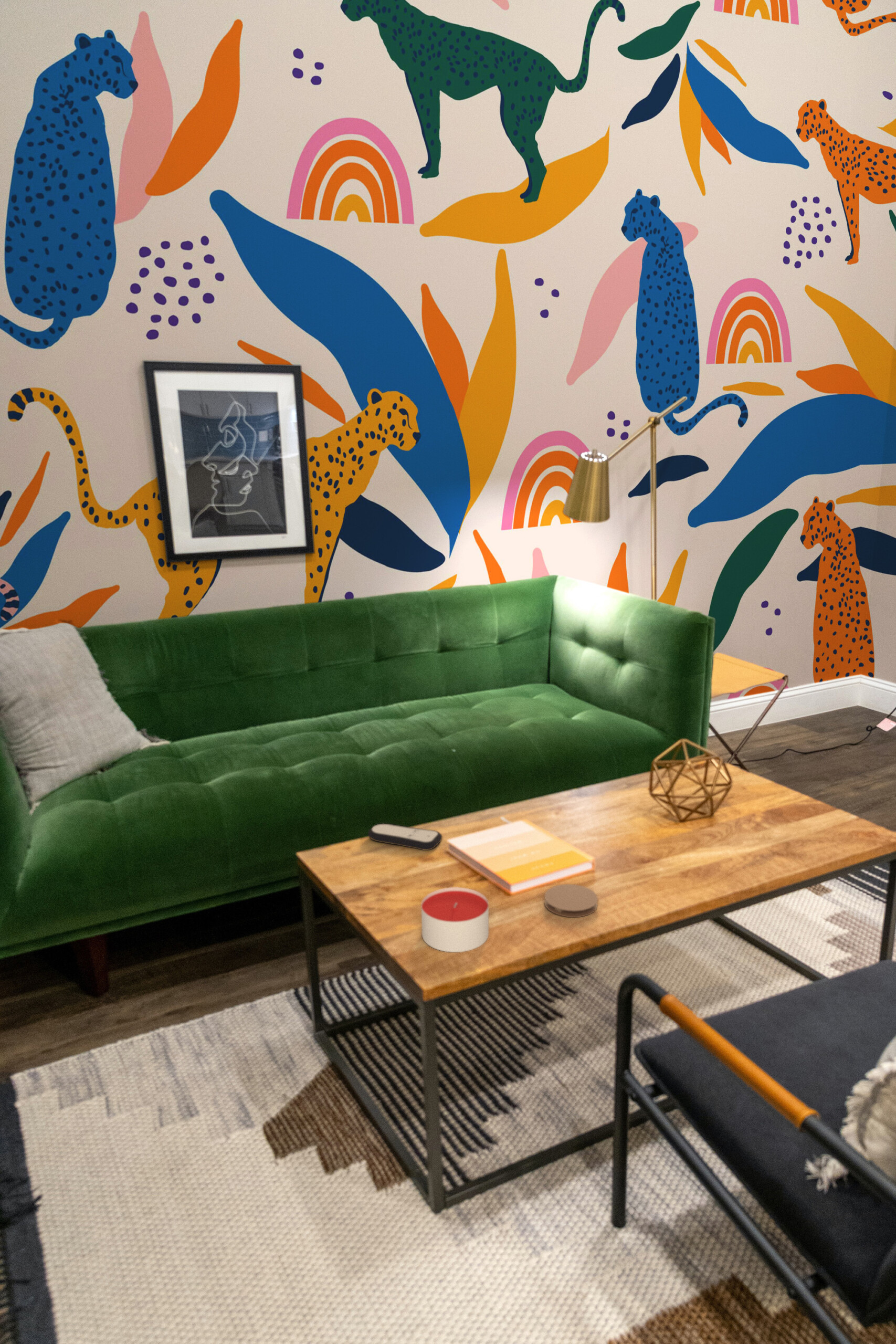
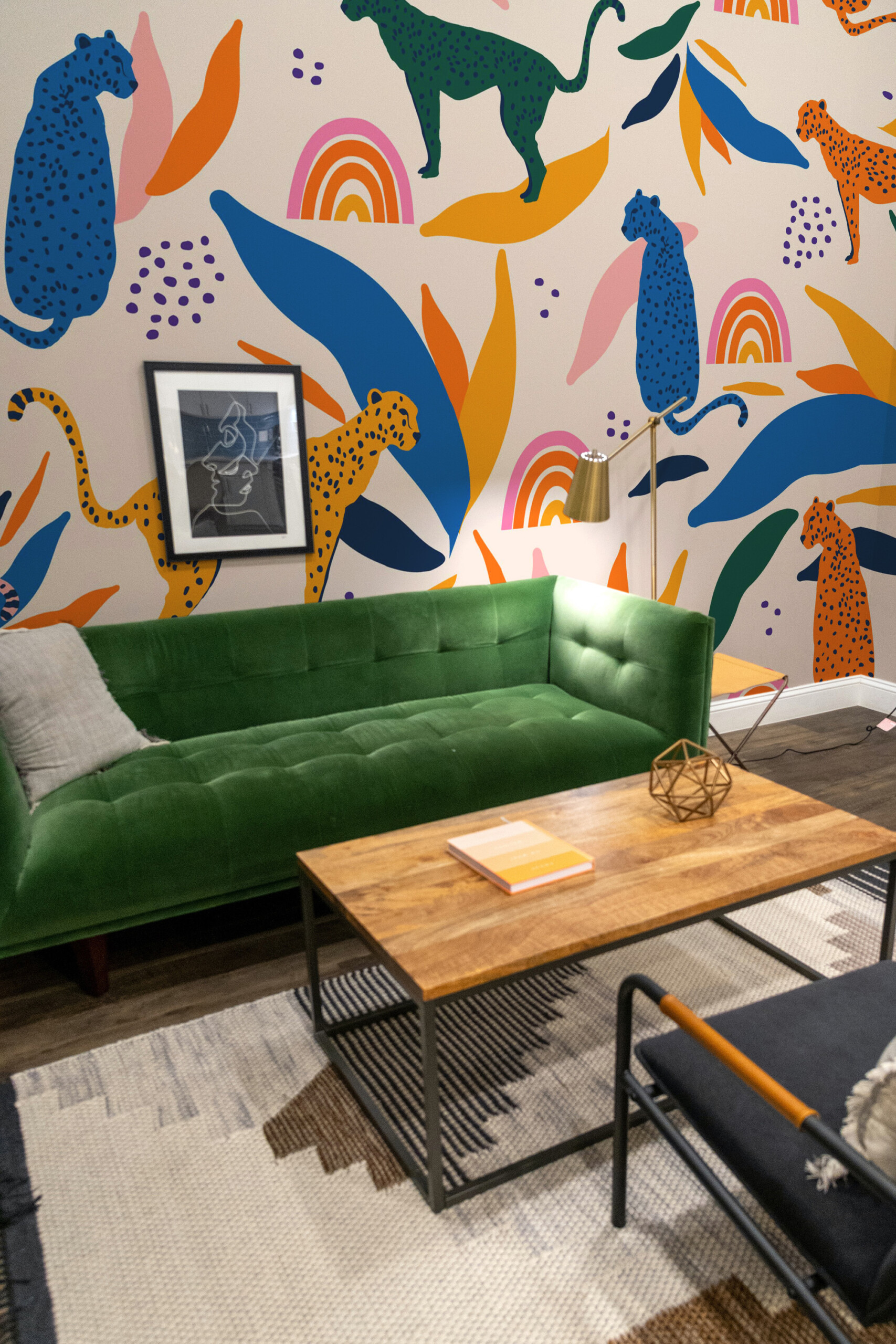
- coaster (571, 900)
- remote control (404, 835)
- candle (455, 918)
